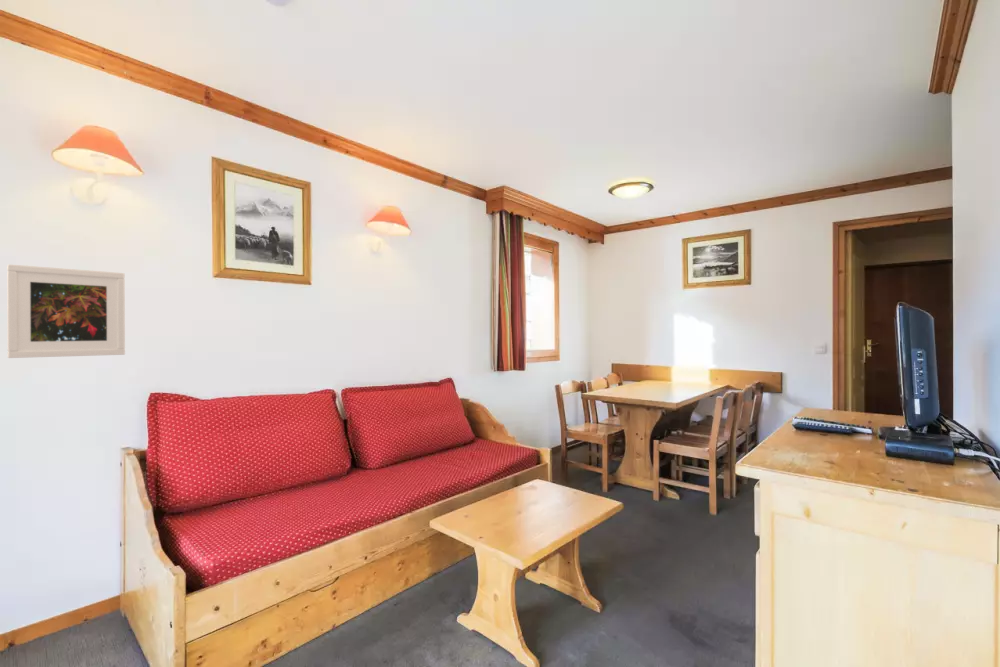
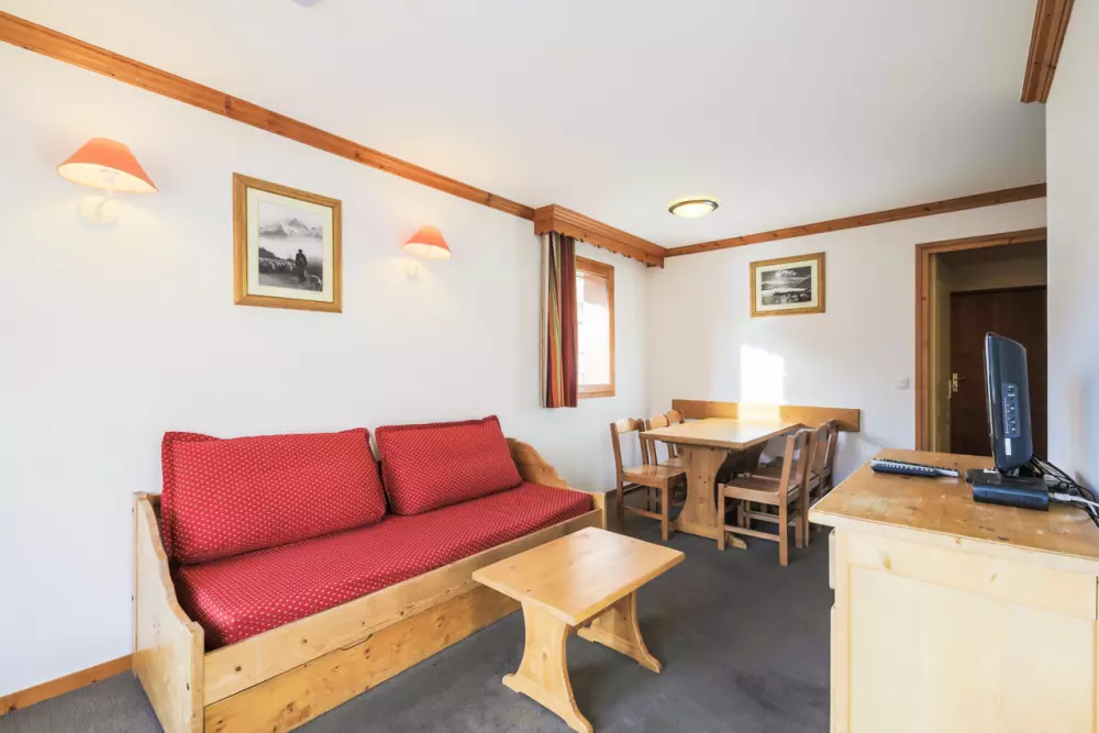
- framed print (70, 312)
